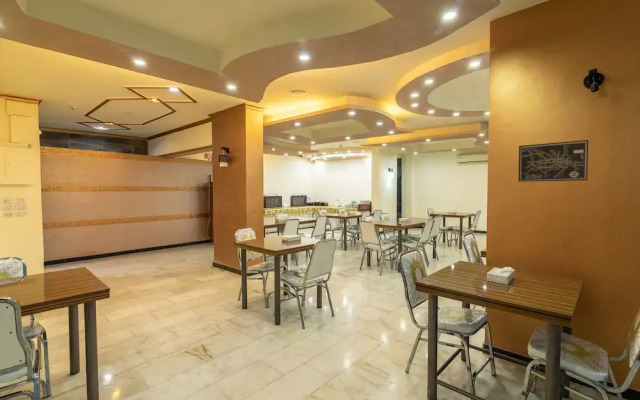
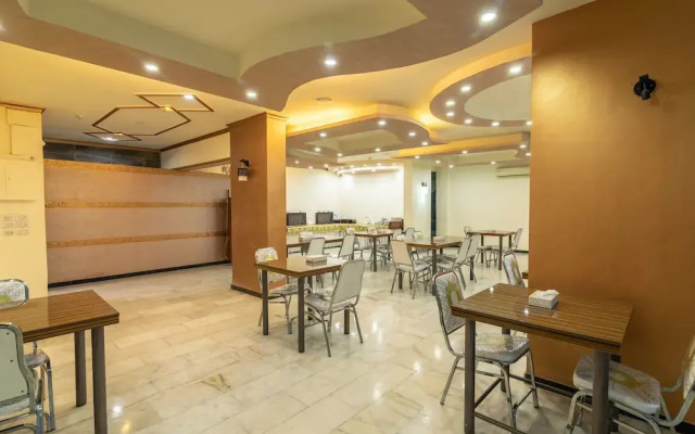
- wall art (551, 162)
